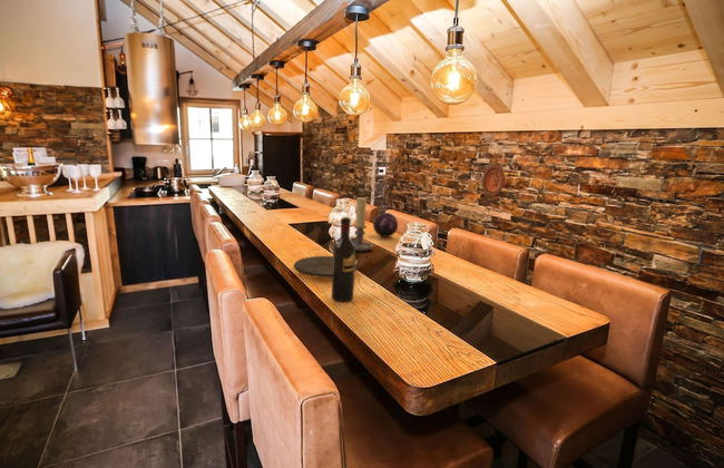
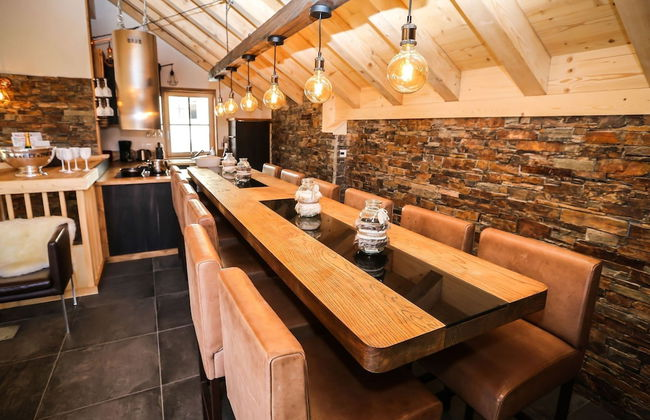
- wine bottle (343, 257)
- plate (325, 267)
- decorative plate (493, 181)
- decorative orb (385, 224)
- candle holder (359, 222)
